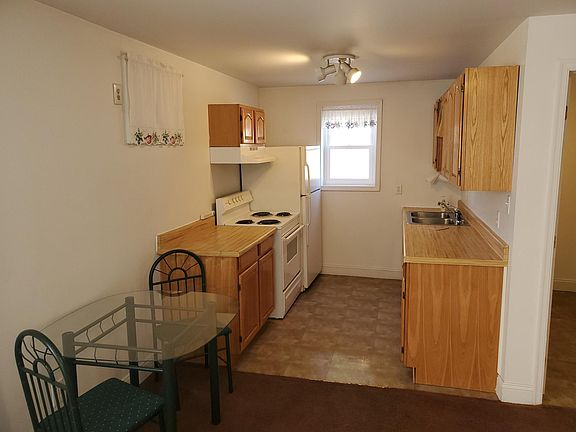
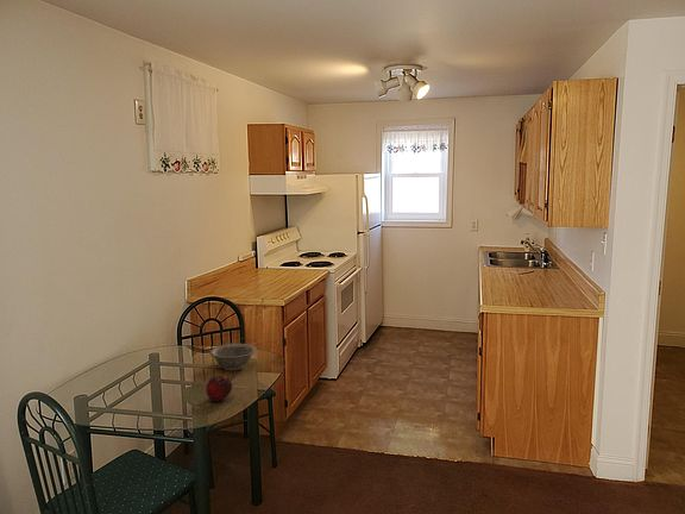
+ decorative bowl (233, 358)
+ fruit (219, 388)
